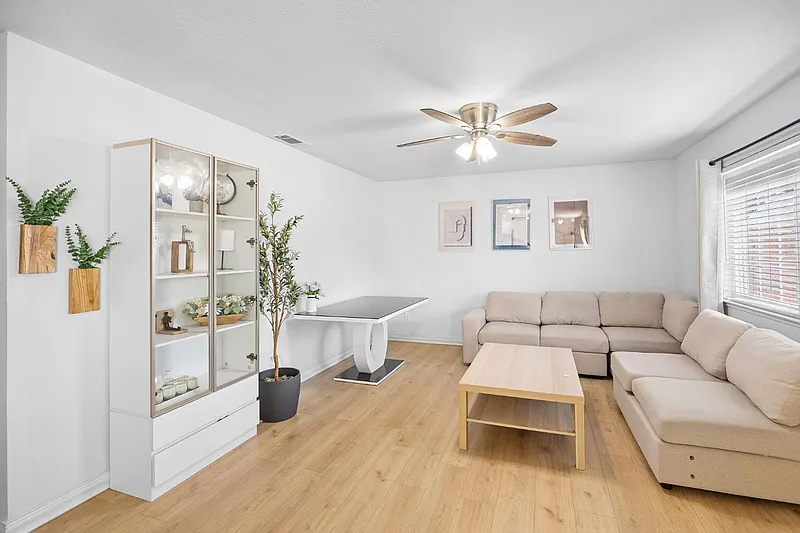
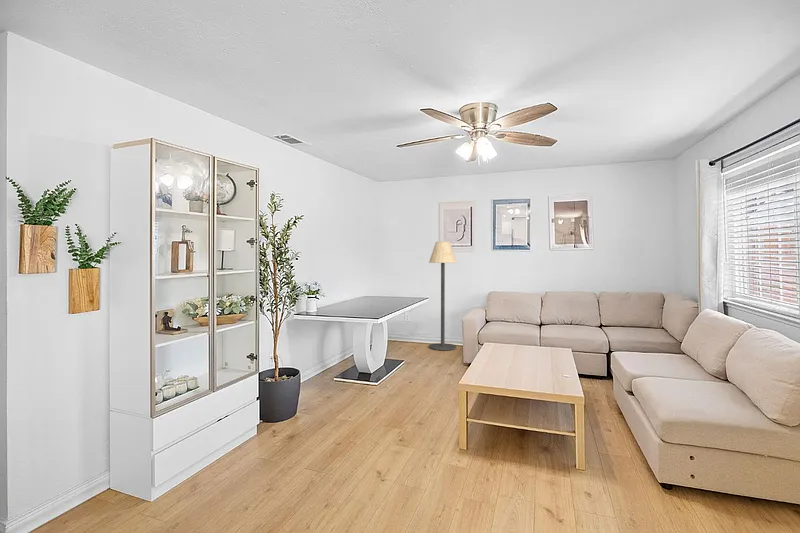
+ floor lamp (442, 294)
